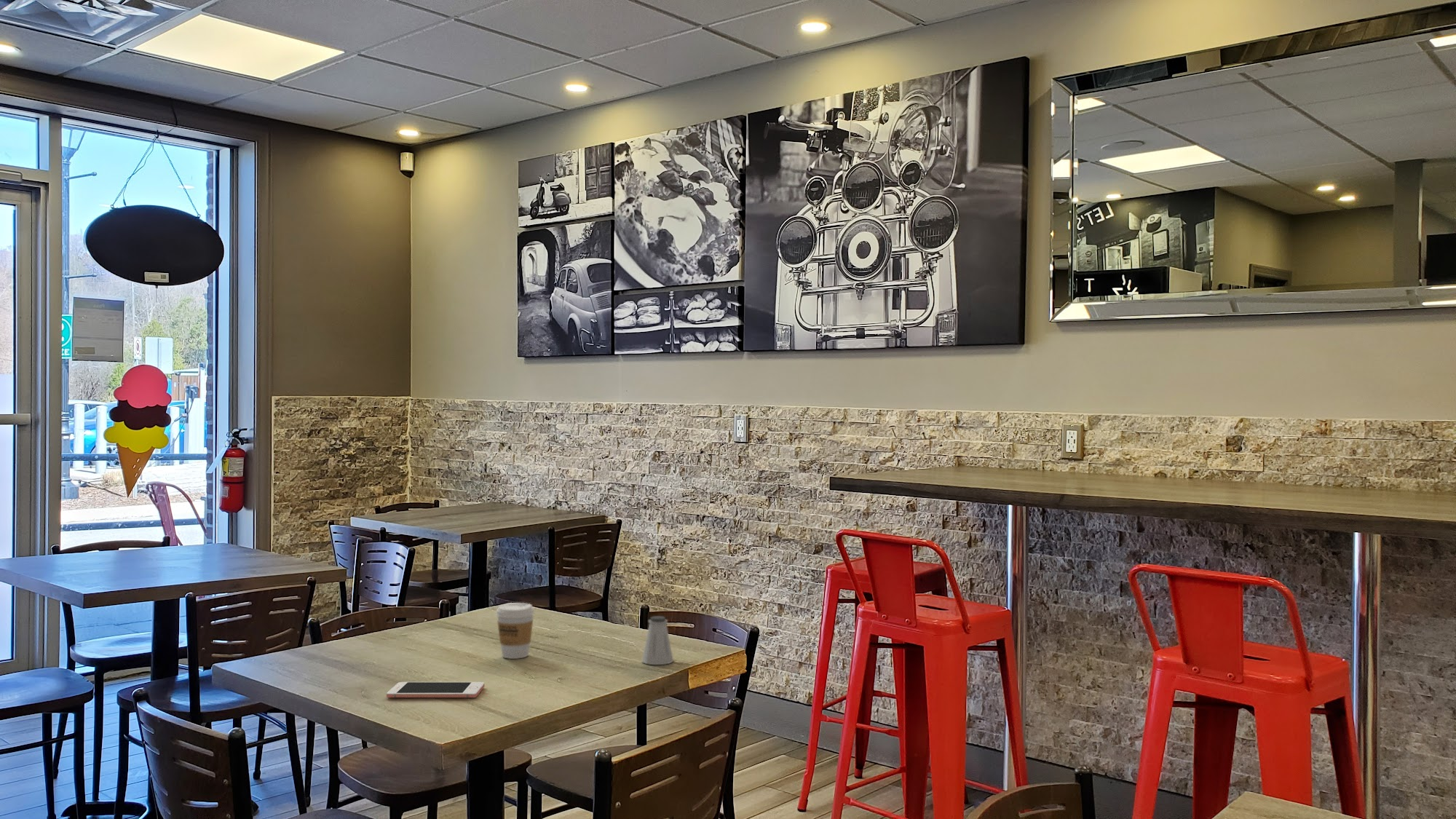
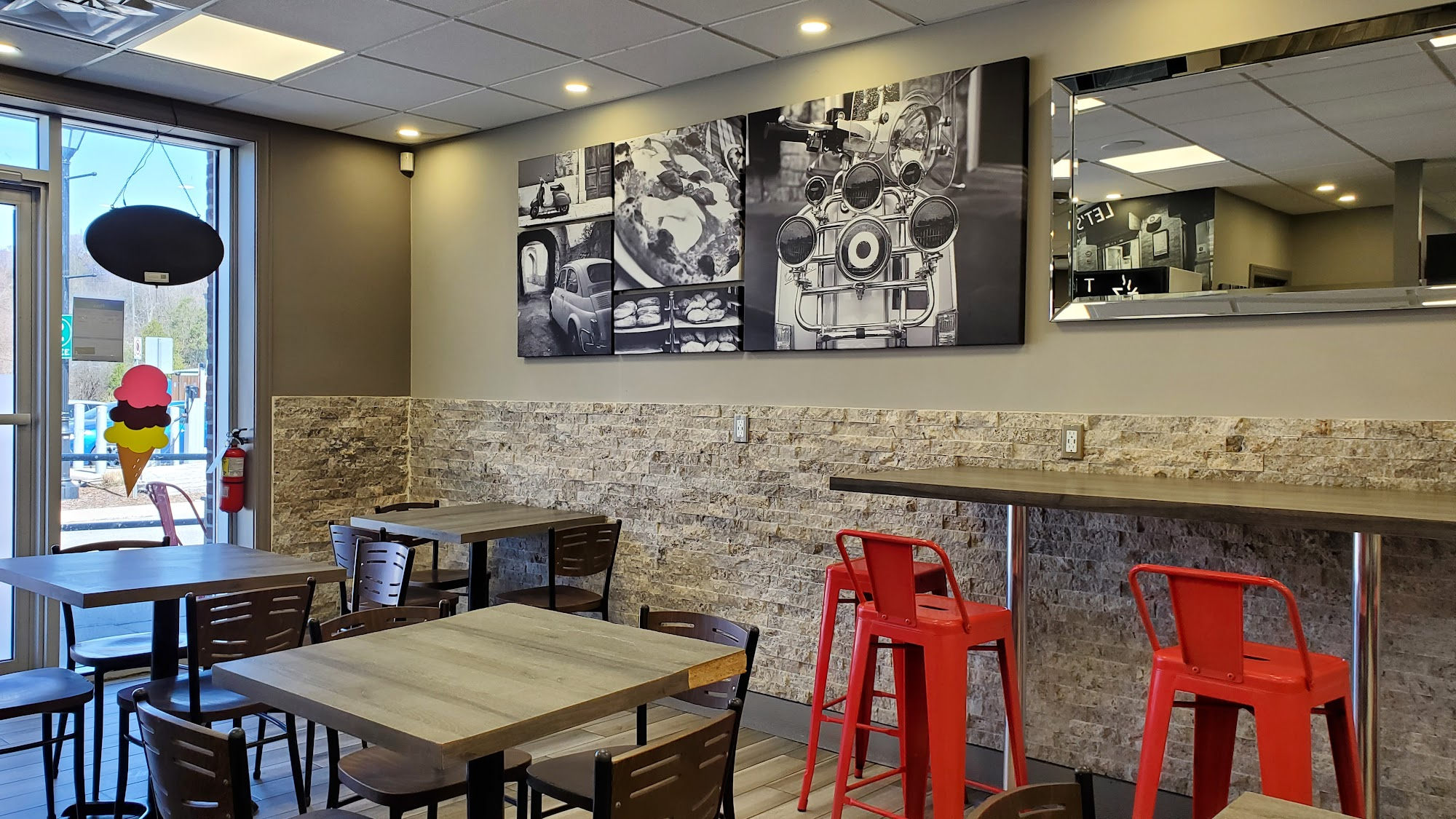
- coffee cup (515, 630)
- saltshaker (657, 639)
- cell phone (436, 689)
